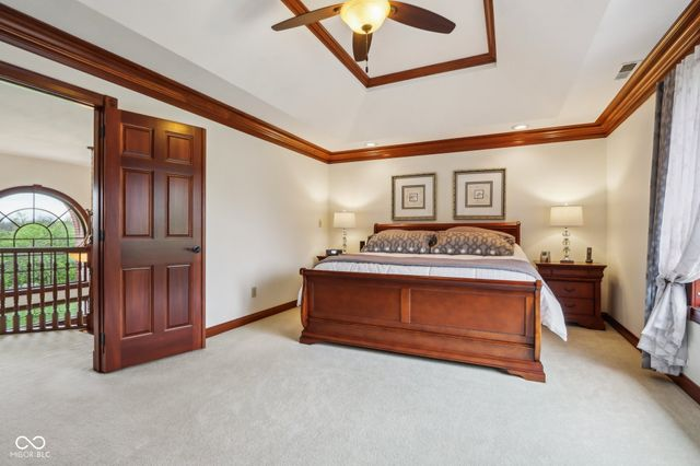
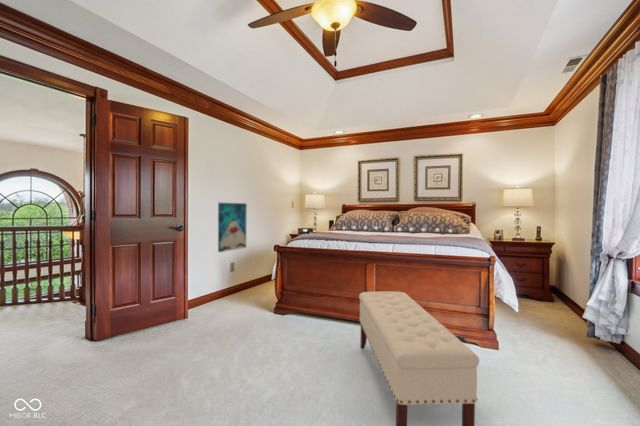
+ bench (402, 348)
+ wall art (233, 226)
